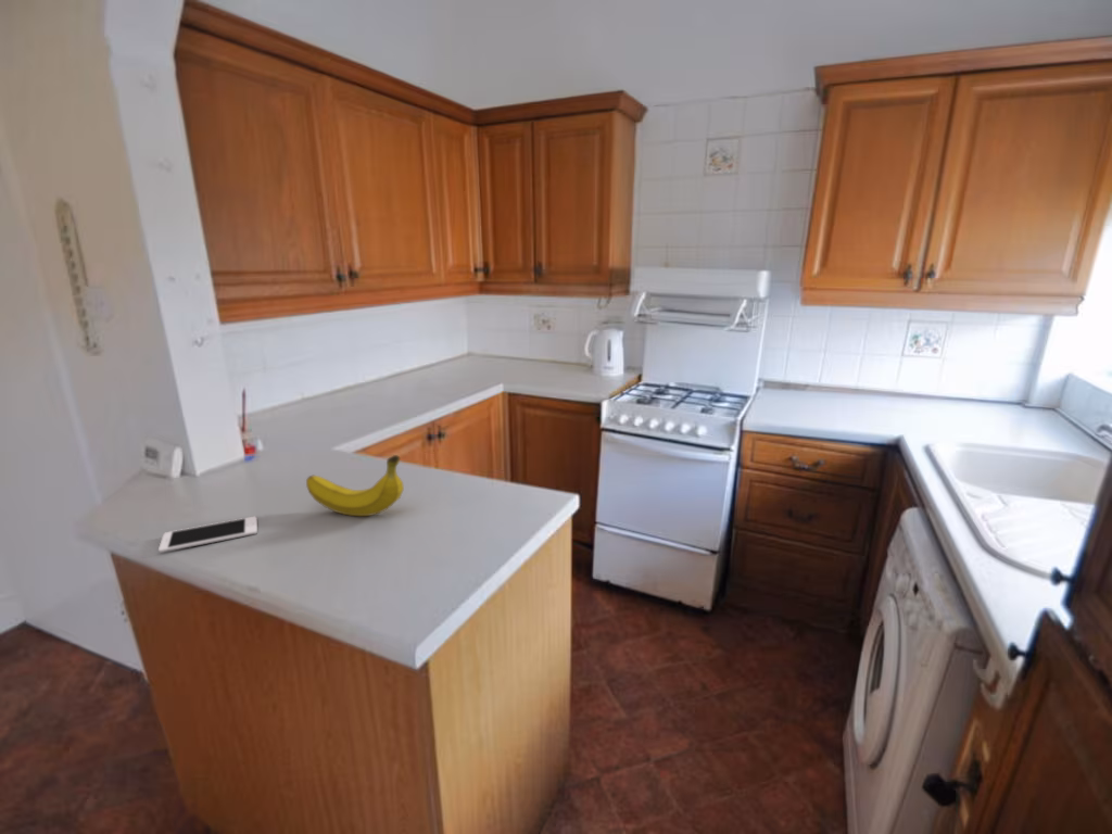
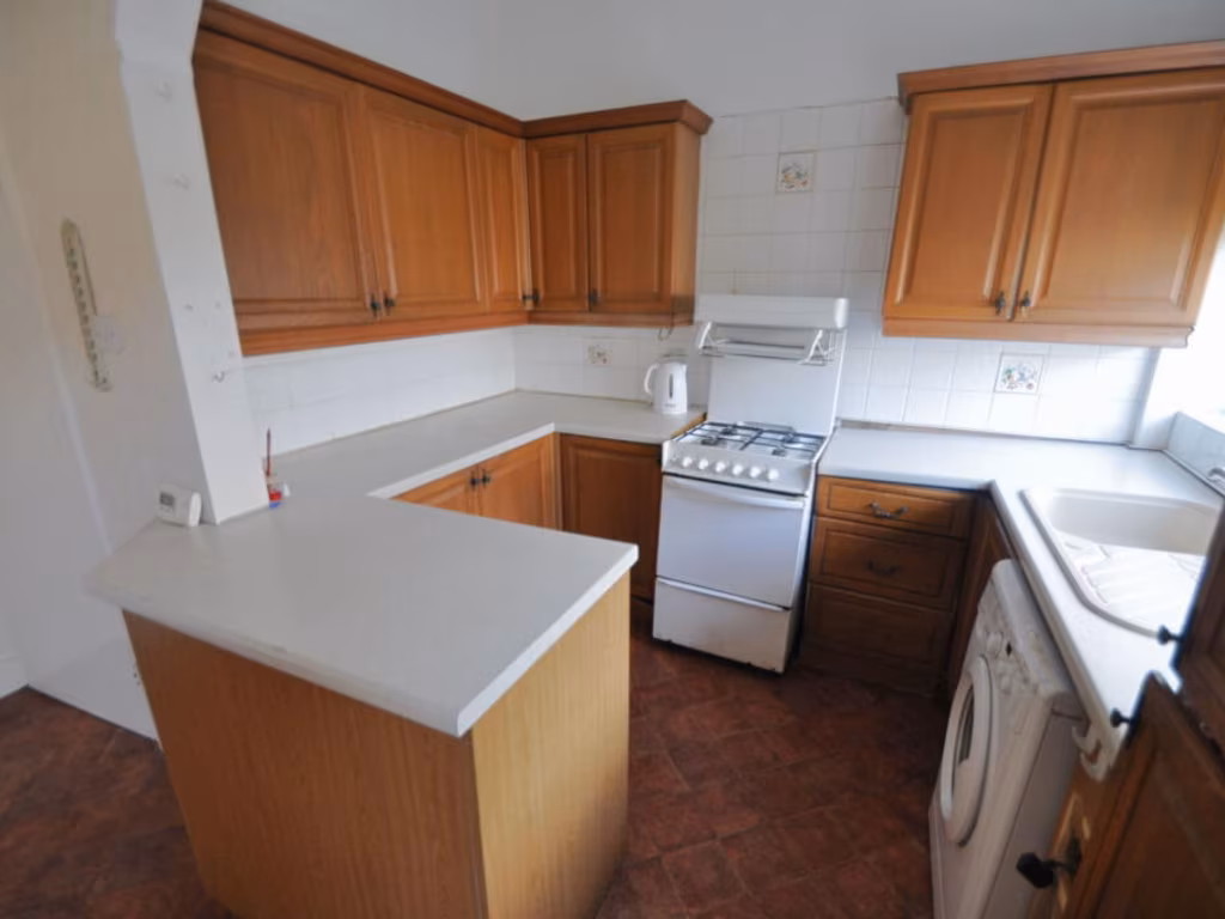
- fruit (350, 489)
- cell phone (211, 533)
